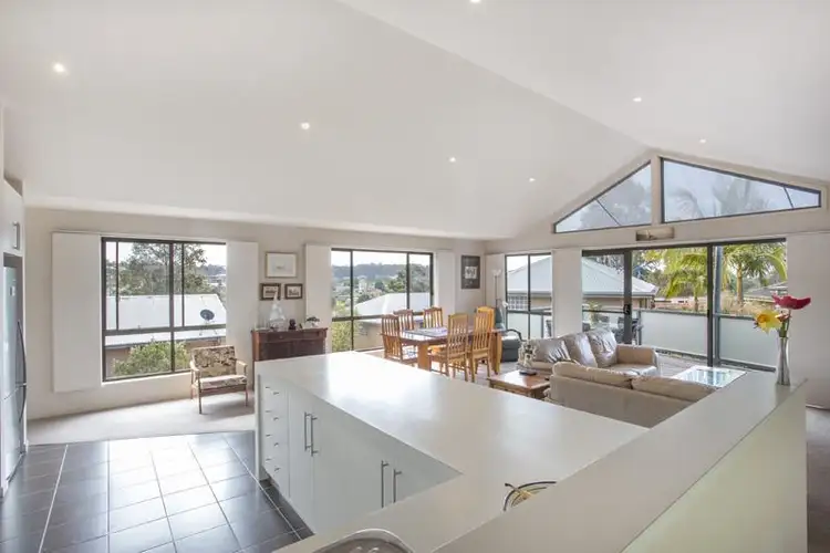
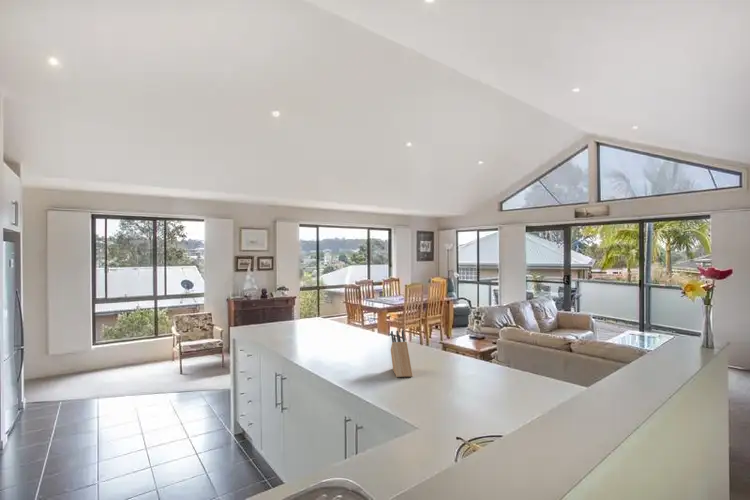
+ knife block (400, 352)
